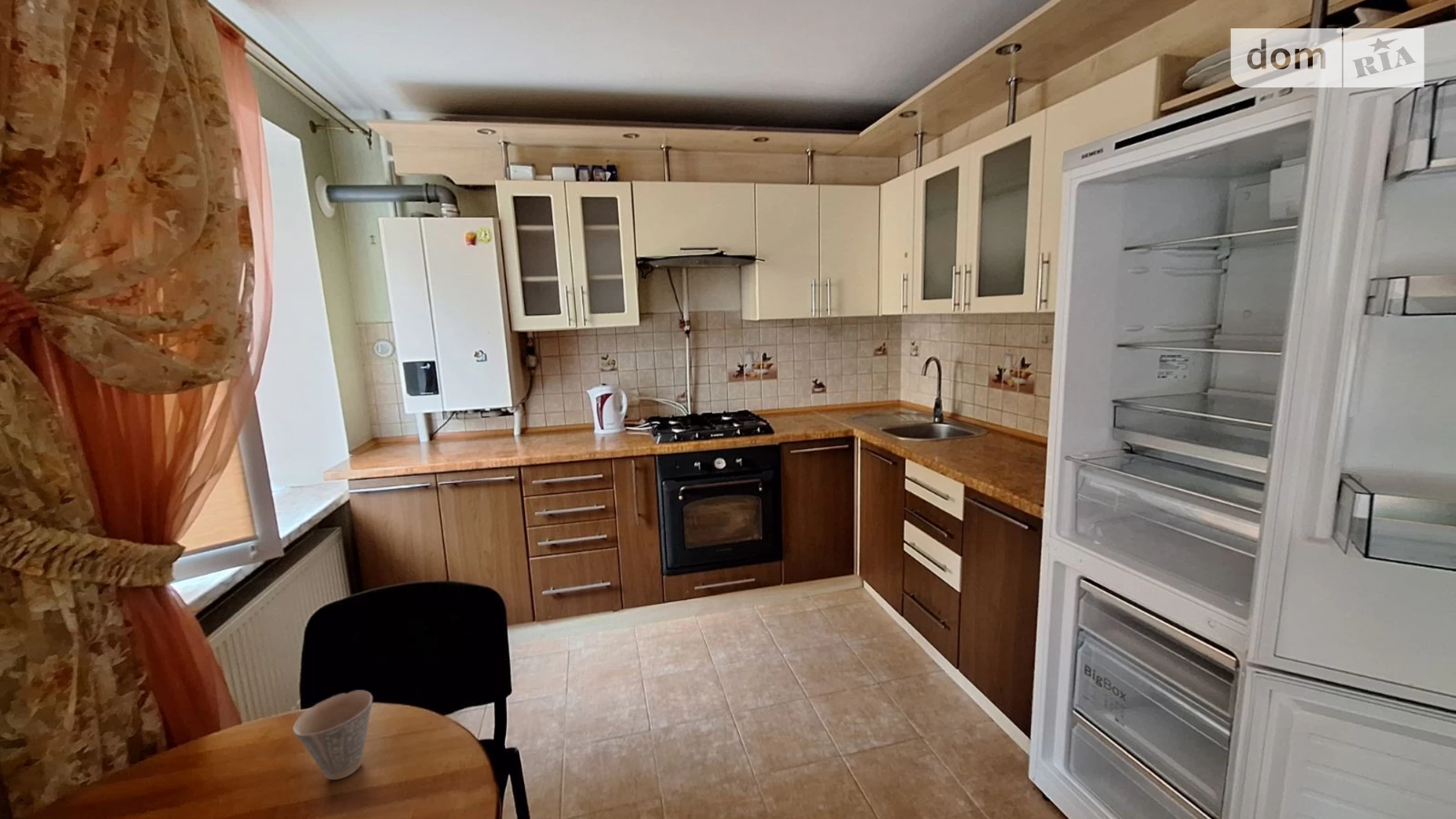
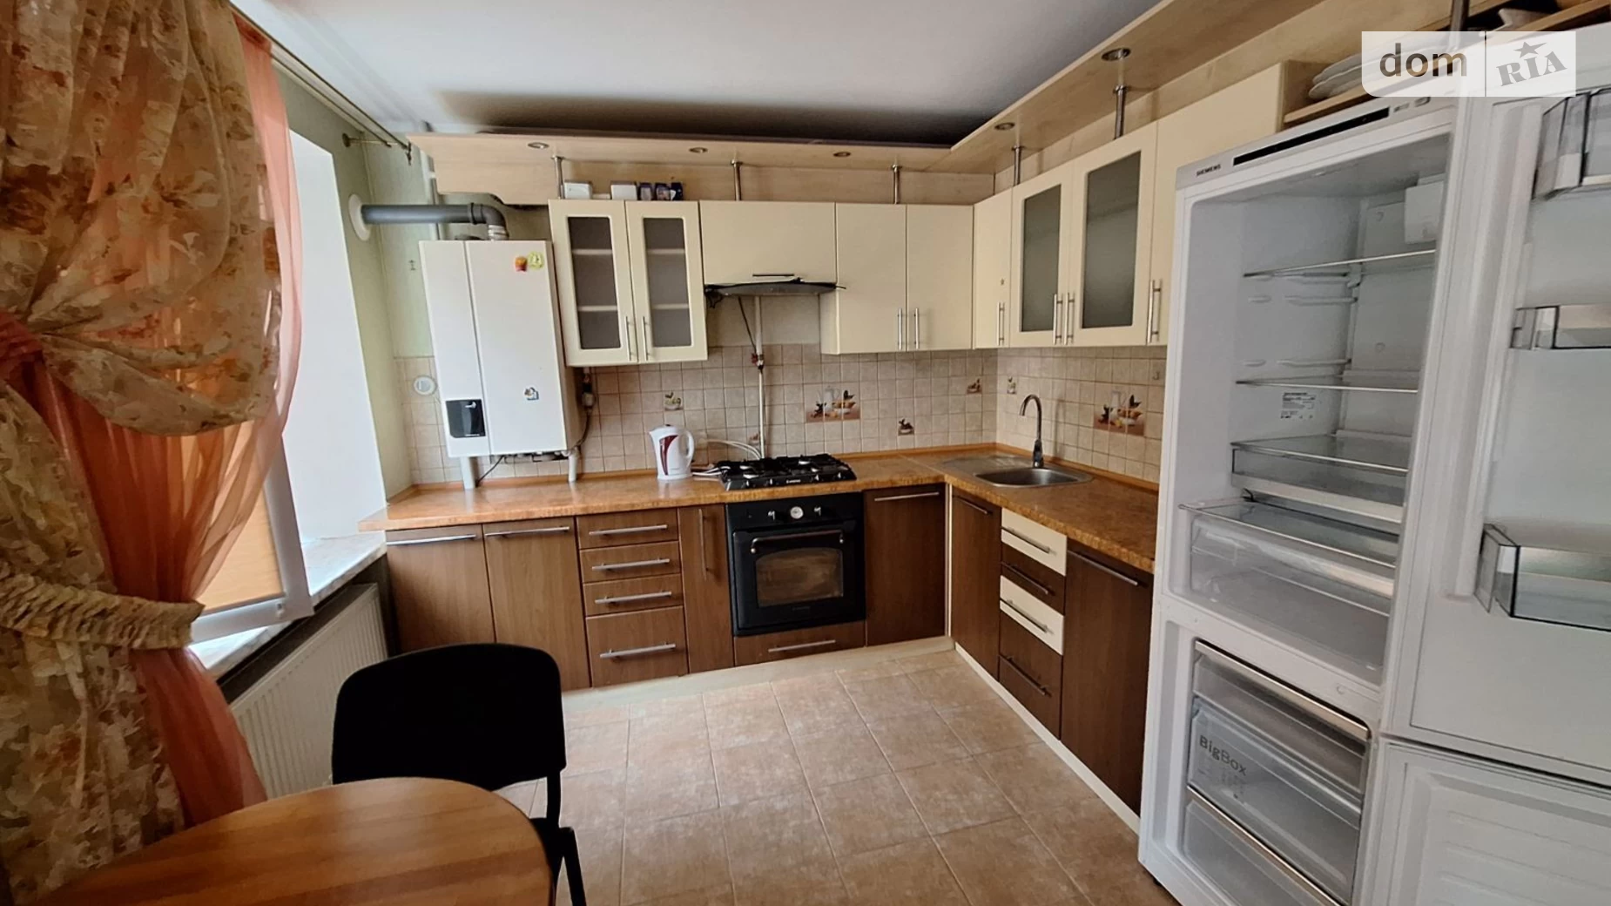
- cup (338, 739)
